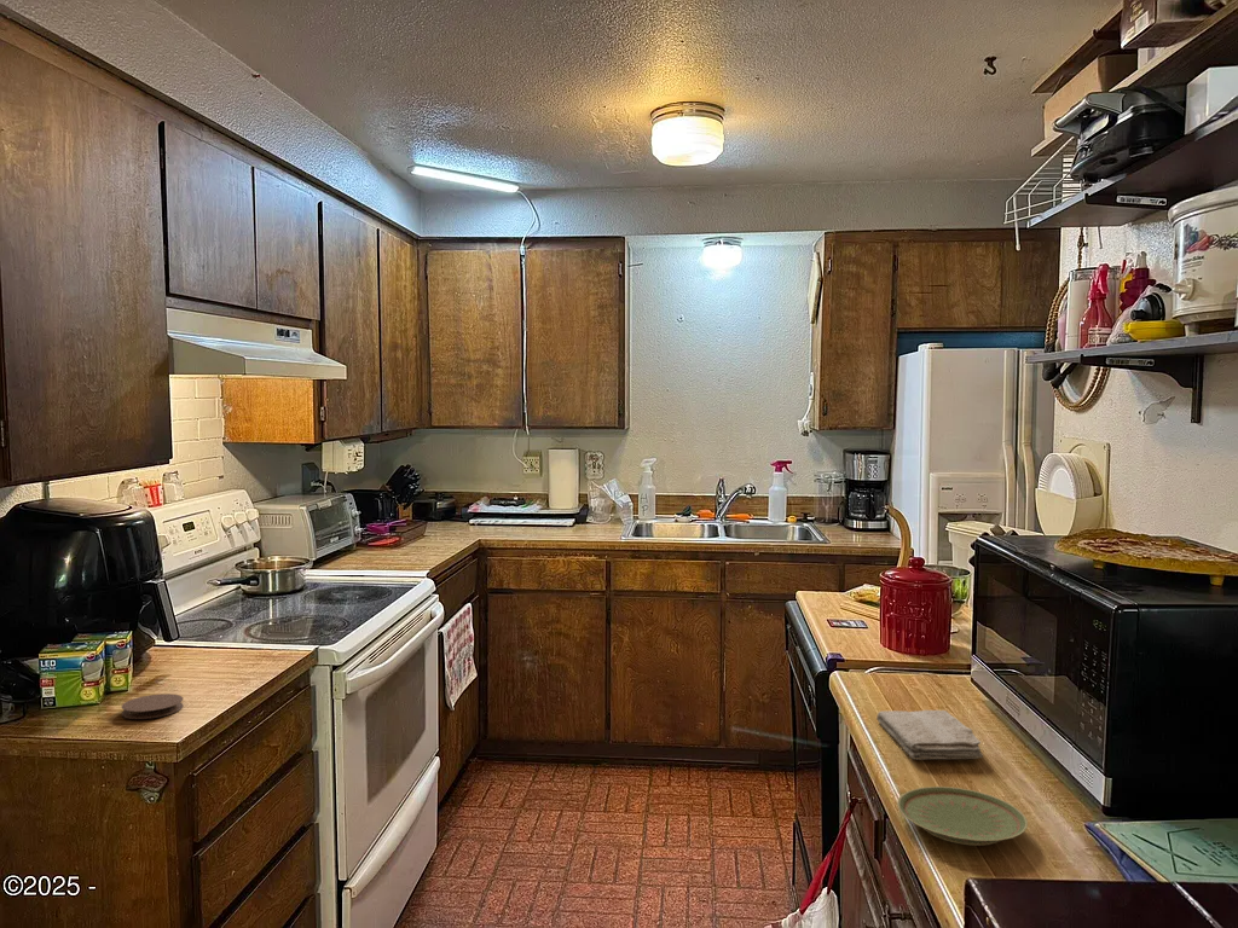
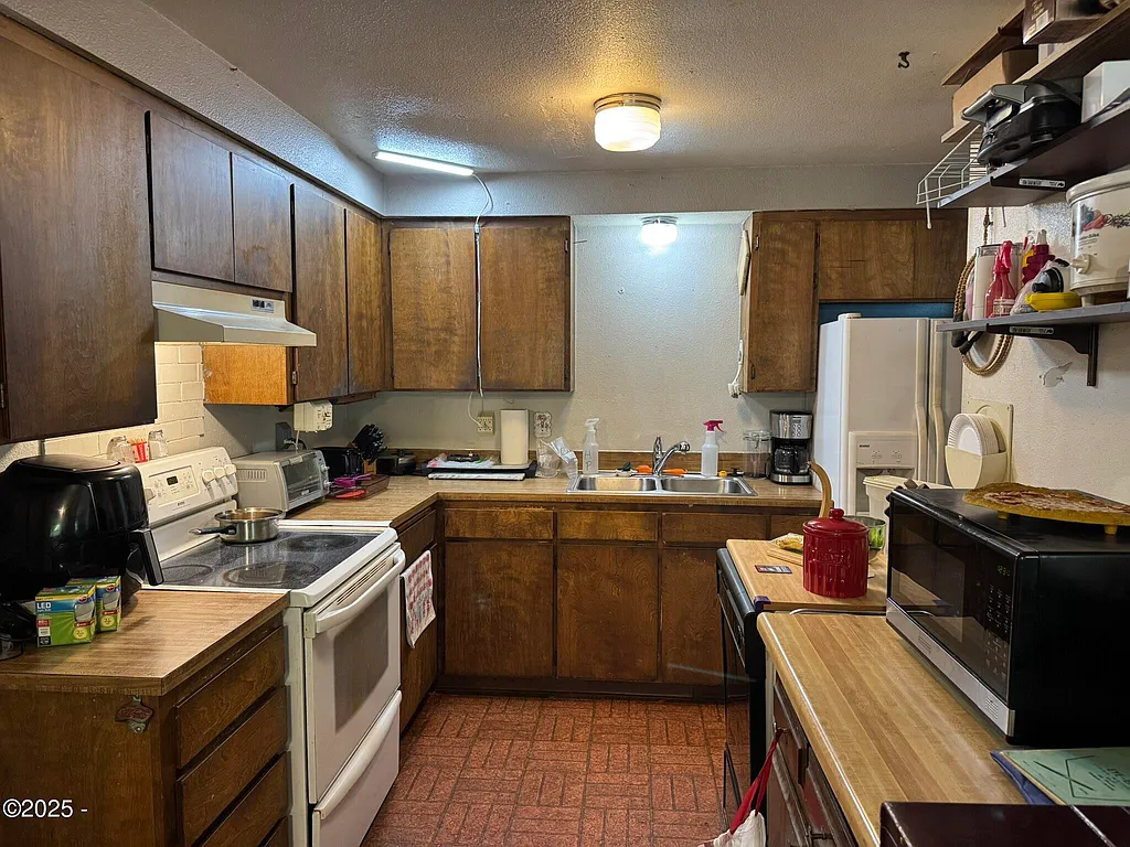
- washcloth (927, 731)
- coaster (152, 706)
- plate (960, 818)
